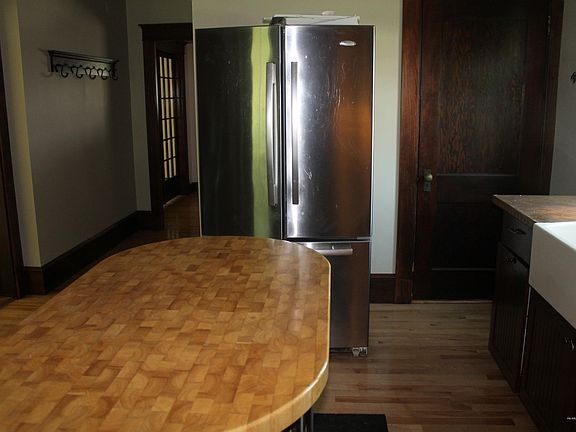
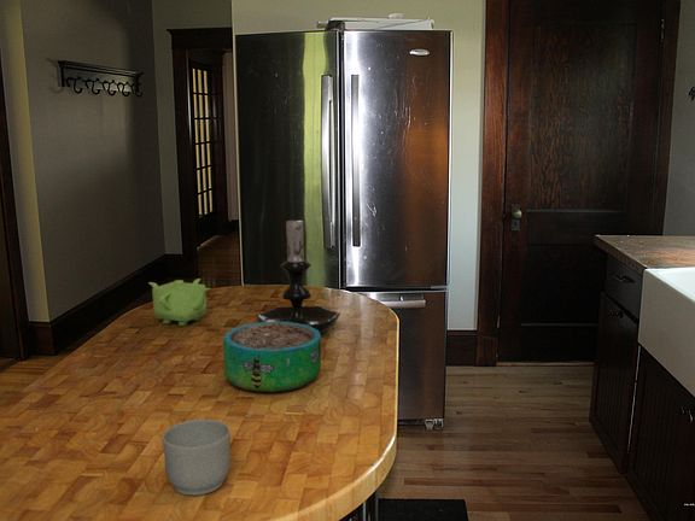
+ candle holder (297, 271)
+ teapot (181, 299)
+ mug (200, 453)
+ decorative bowl (271, 356)
